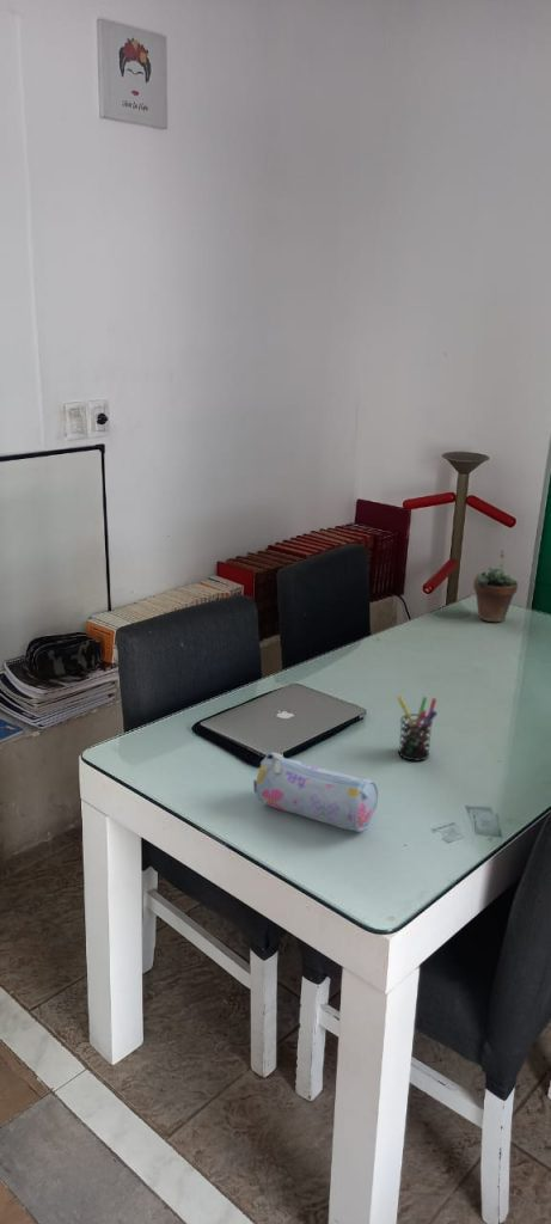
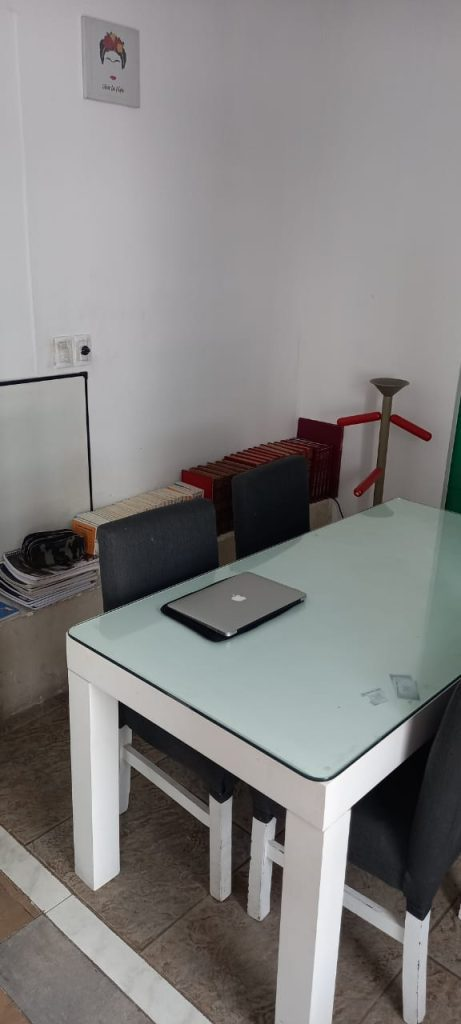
- succulent plant (495, 585)
- pencil case (316, 790)
- pen holder (418, 723)
